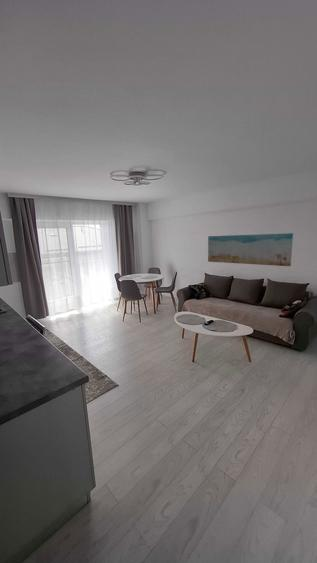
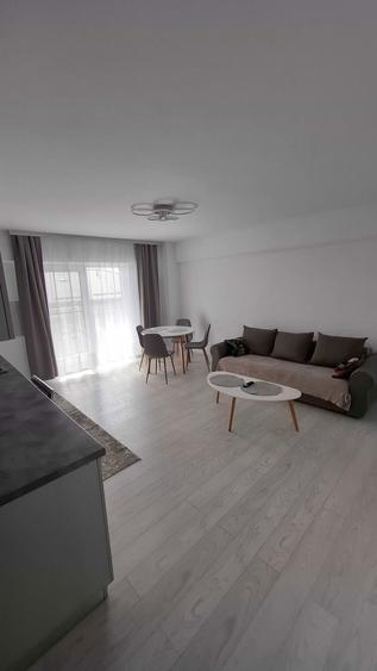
- wall art (244, 249)
